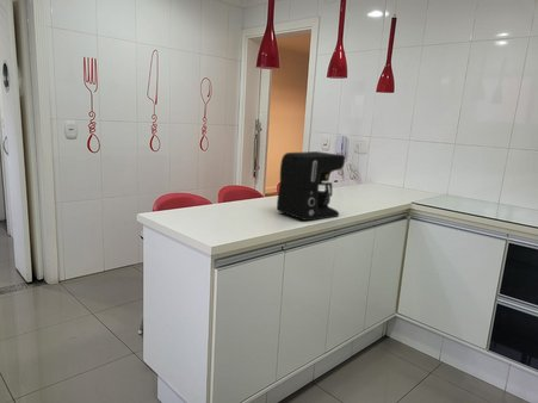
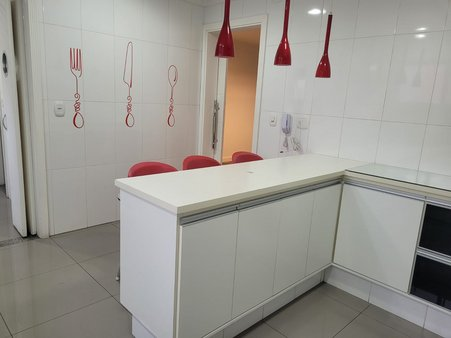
- coffee maker (313, 184)
